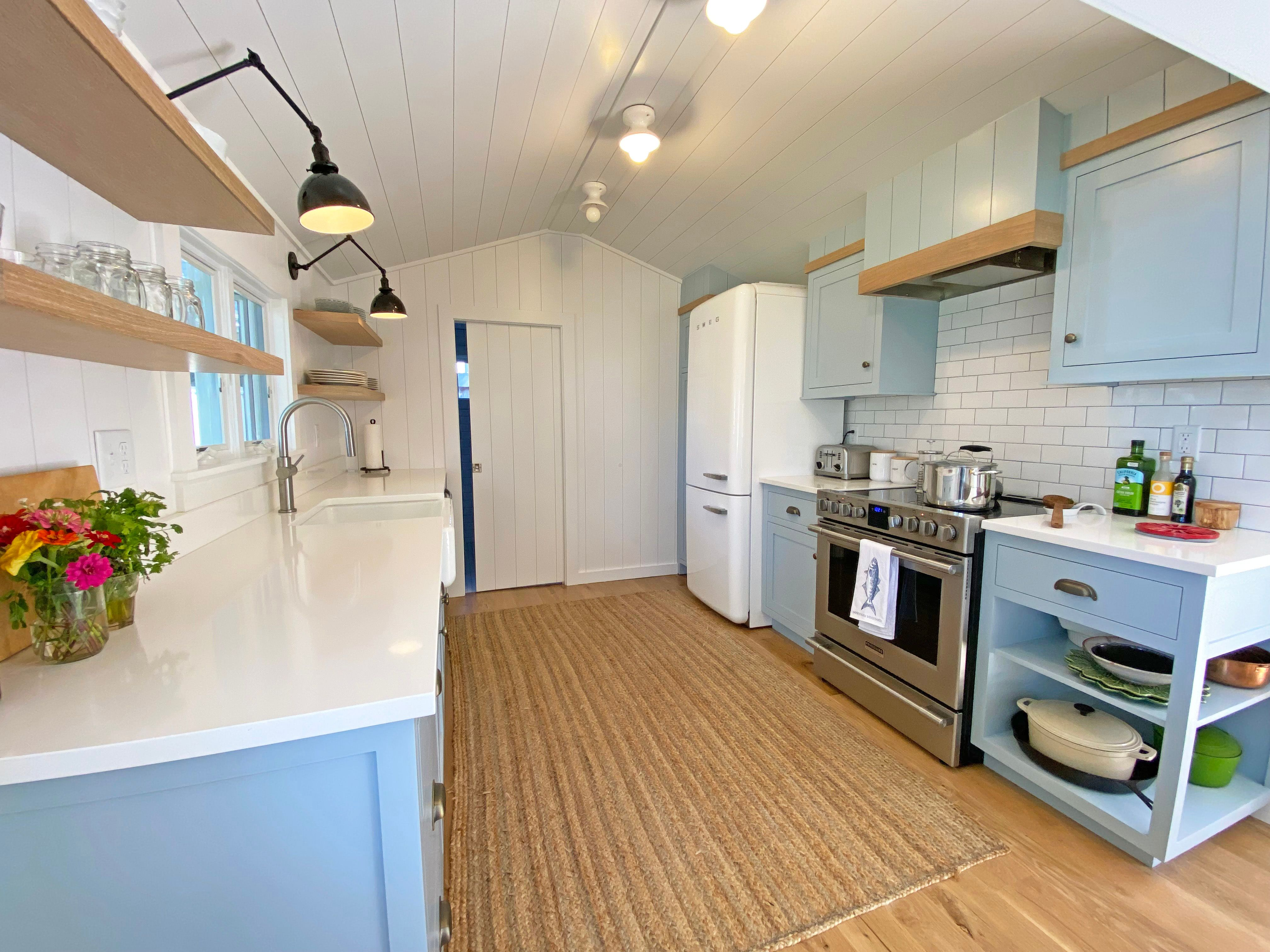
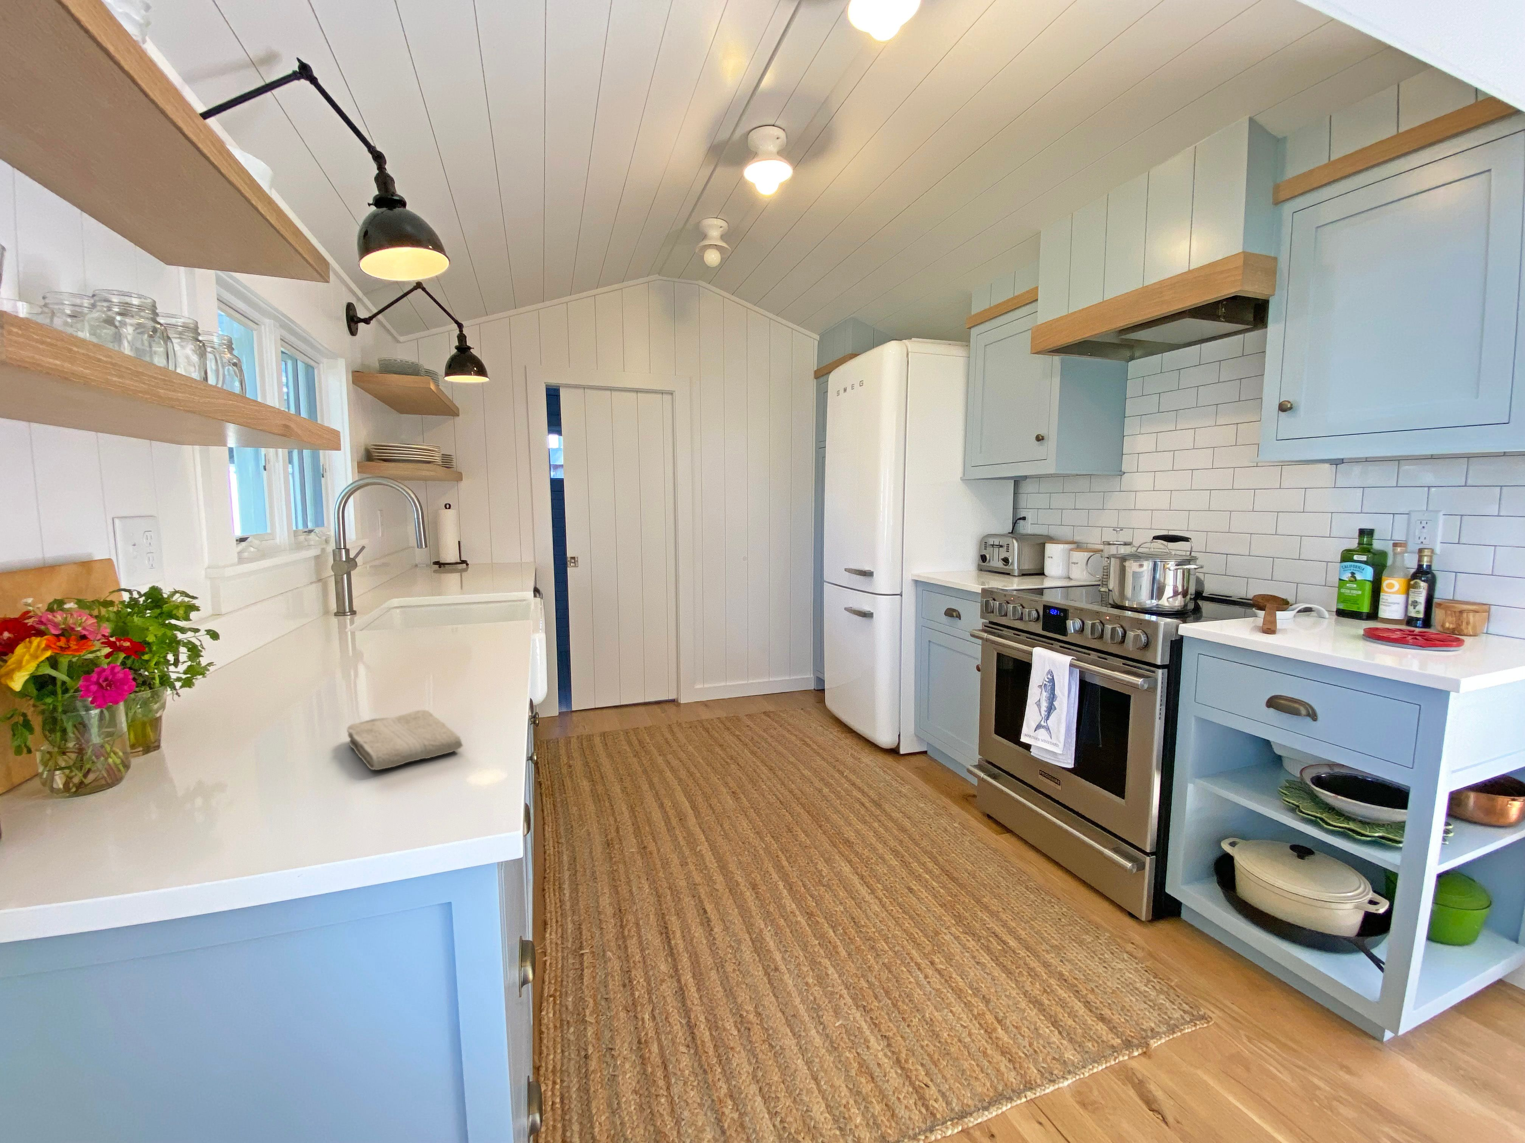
+ washcloth (402, 736)
